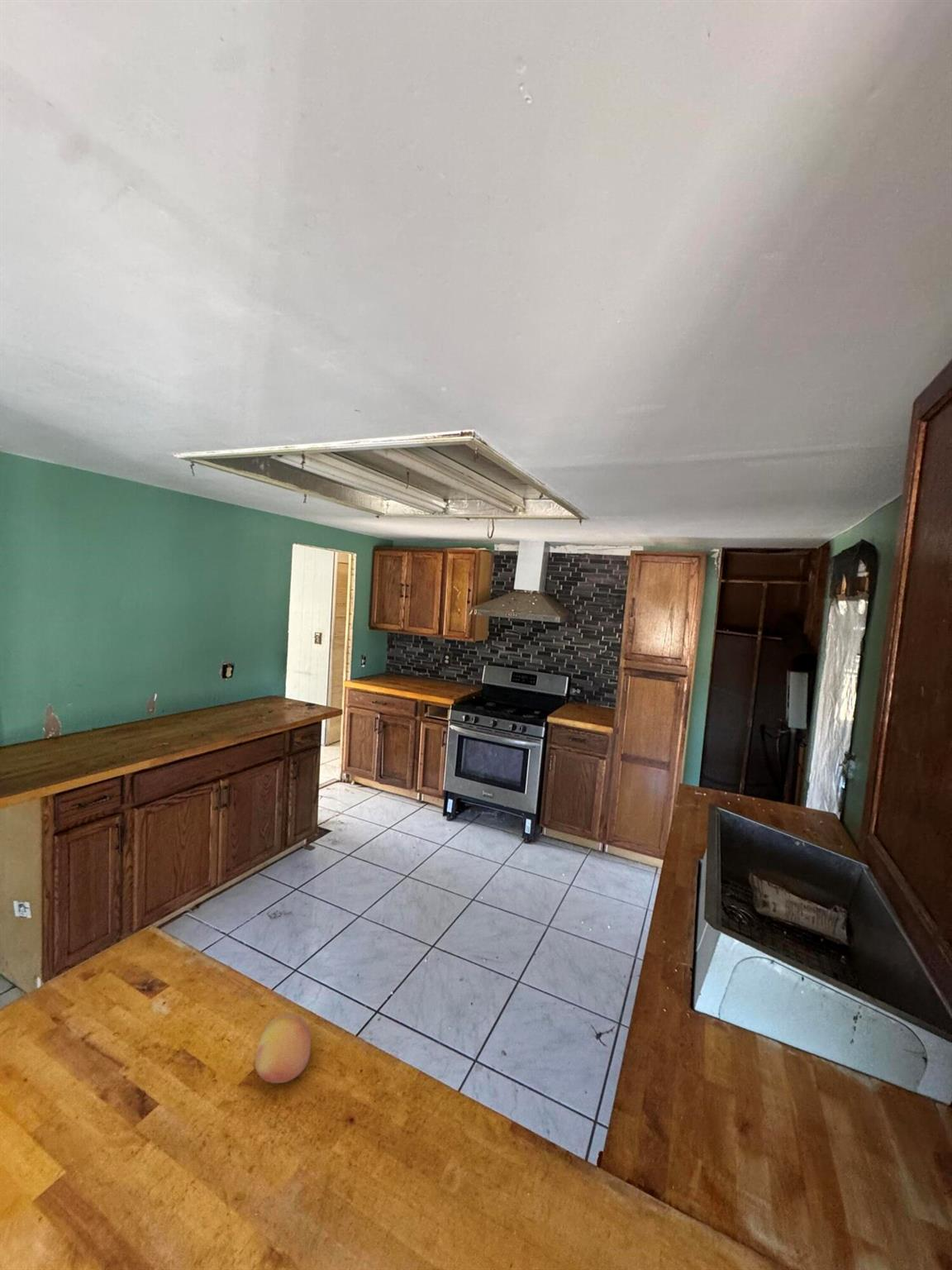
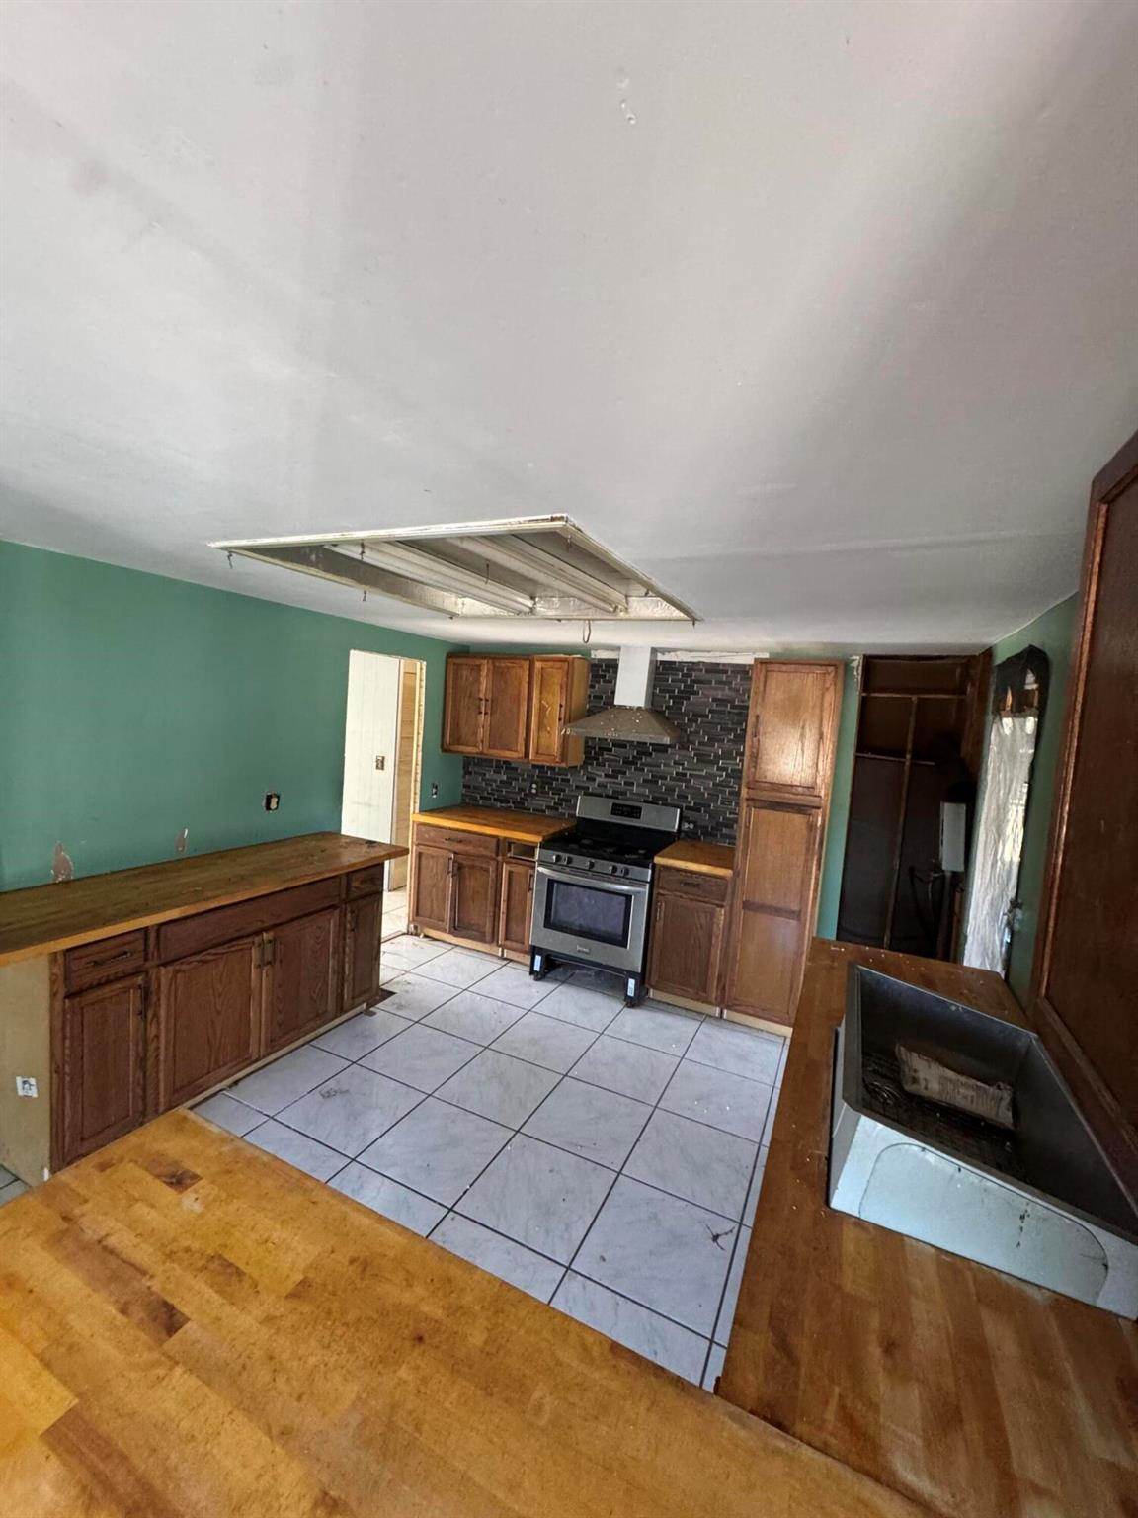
- fruit (285, 1045)
